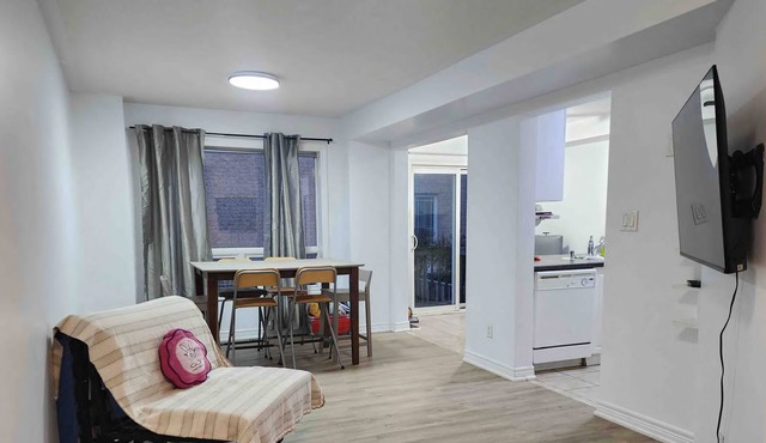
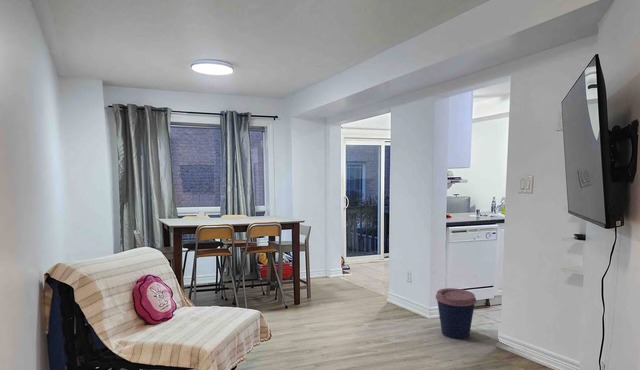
+ coffee cup (455, 313)
